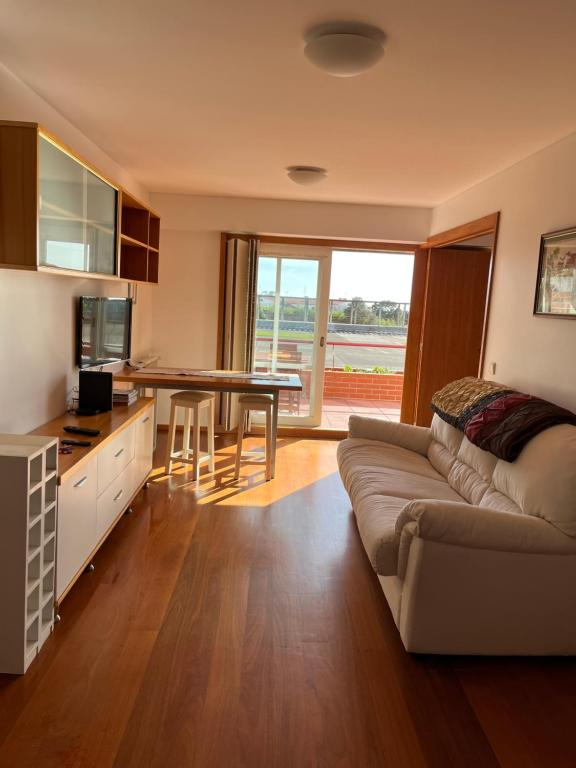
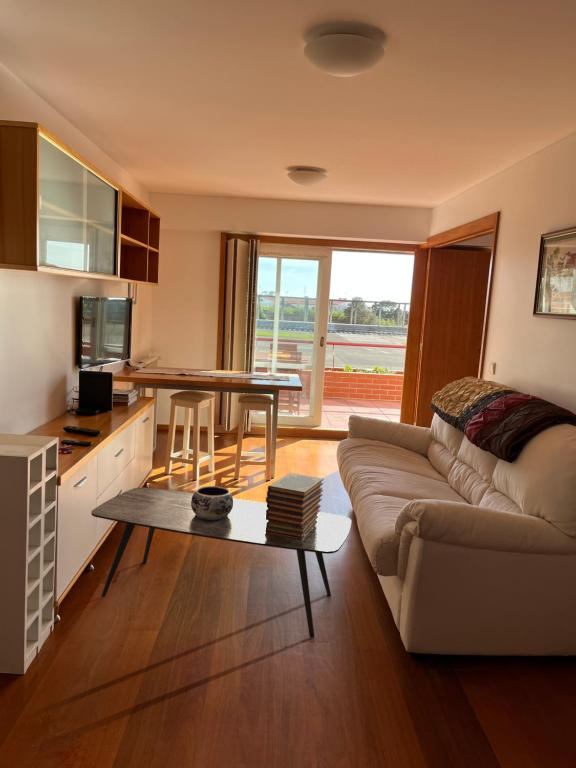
+ coffee table (221, 539)
+ decorative bowl (212, 502)
+ book stack (294, 504)
